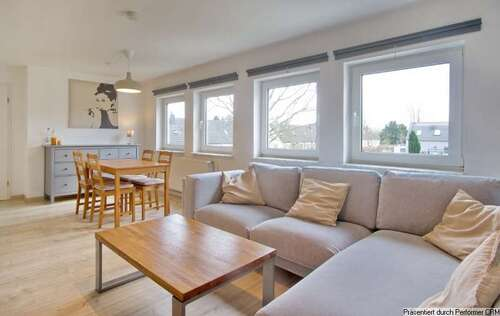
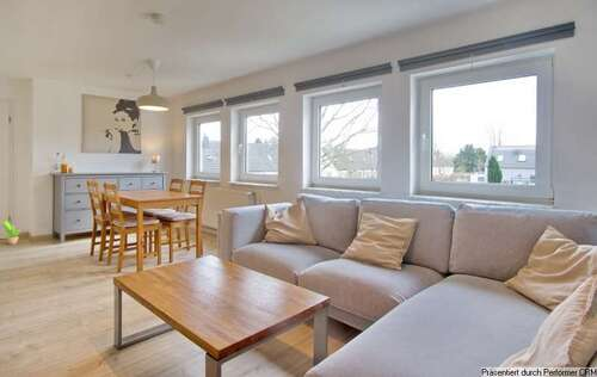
+ potted plant (13, 231)
